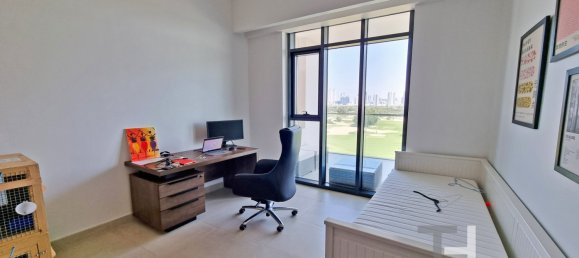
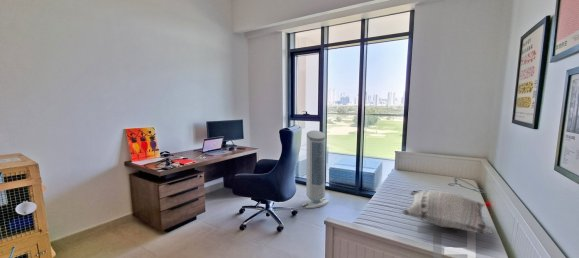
+ decorative pillow (444, 208)
+ air purifier (315, 167)
